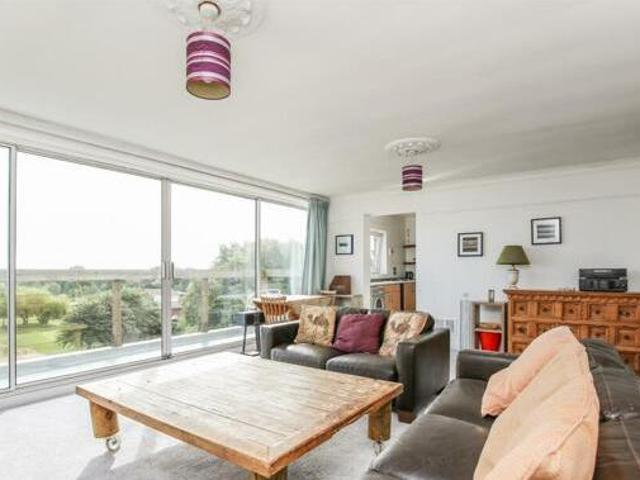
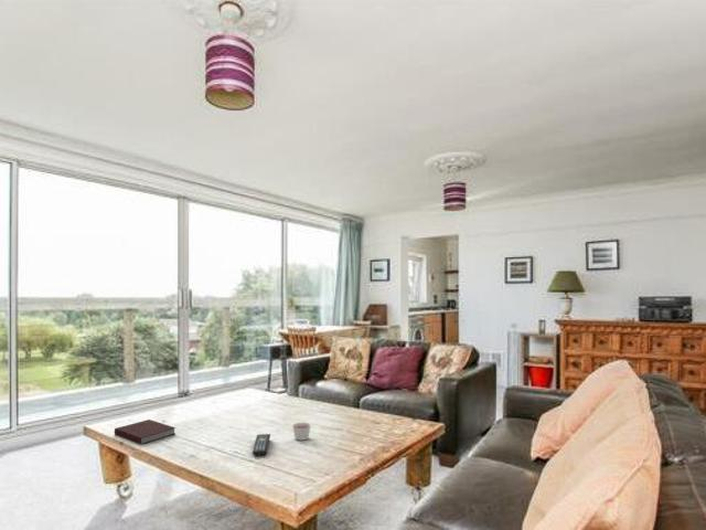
+ remote control (261, 443)
+ candle (301, 432)
+ notebook (145, 431)
